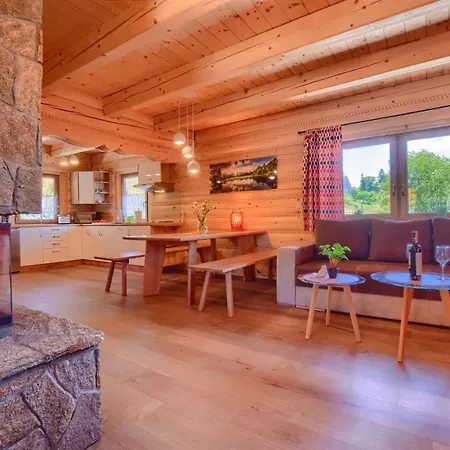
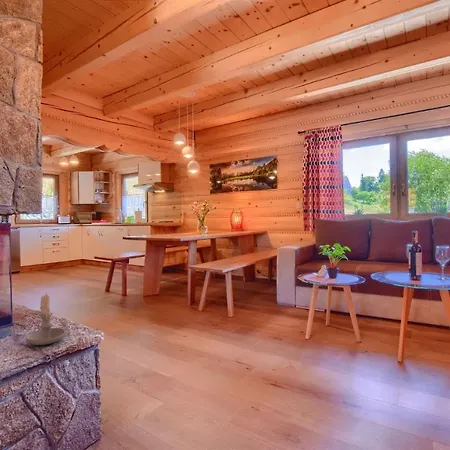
+ candle (45, 317)
